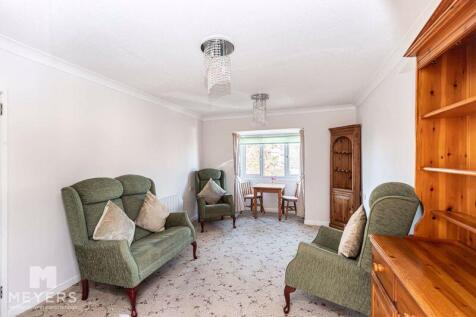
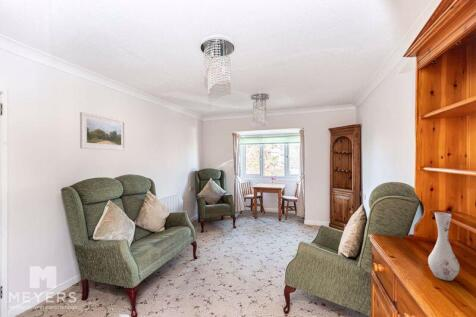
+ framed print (105, 133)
+ vase (443, 245)
